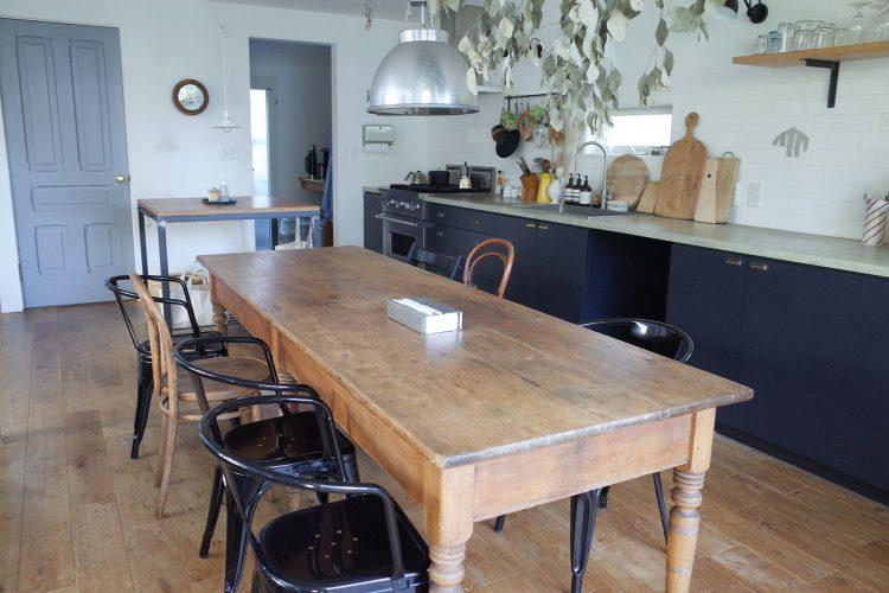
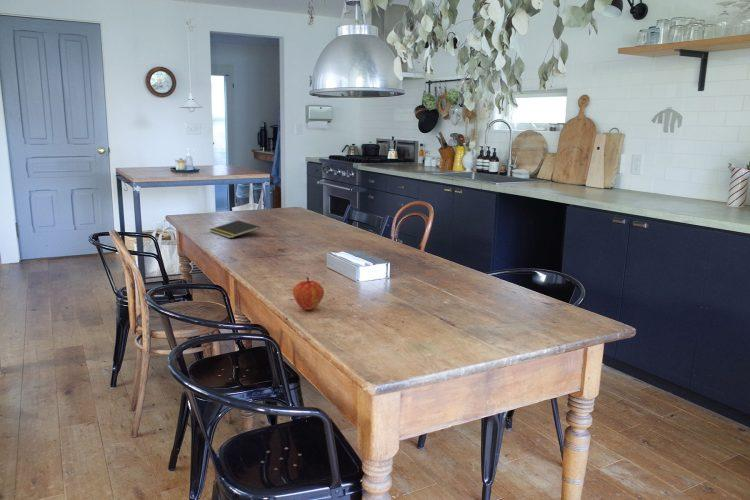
+ fruit (308, 293)
+ notepad (234, 228)
